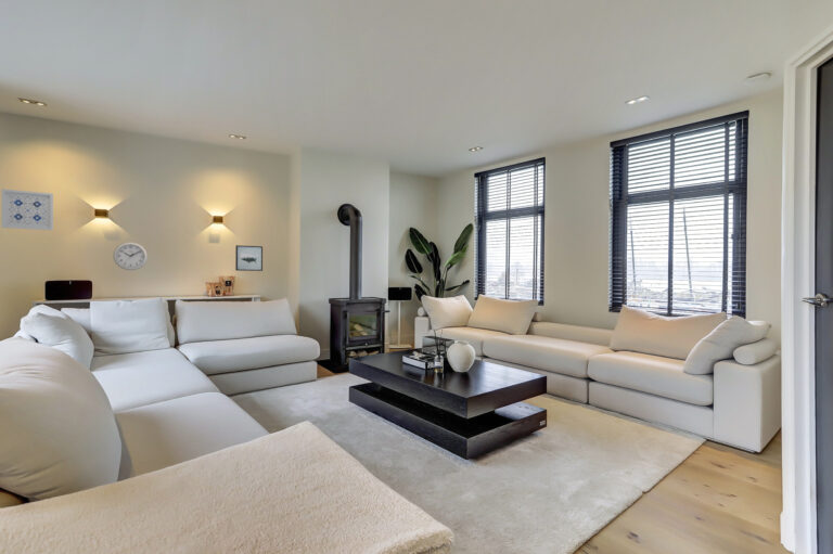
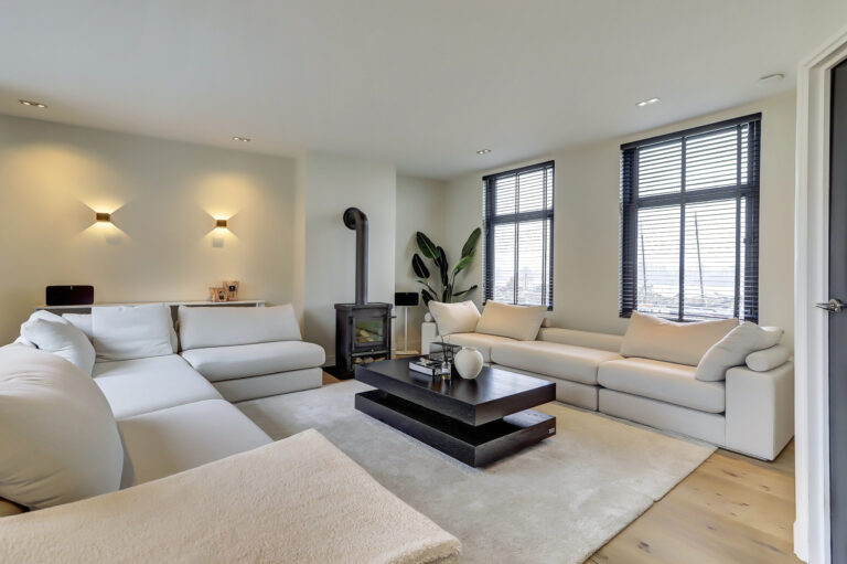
- wall art (27, 209)
- wall clock (130, 256)
- wall art (248, 258)
